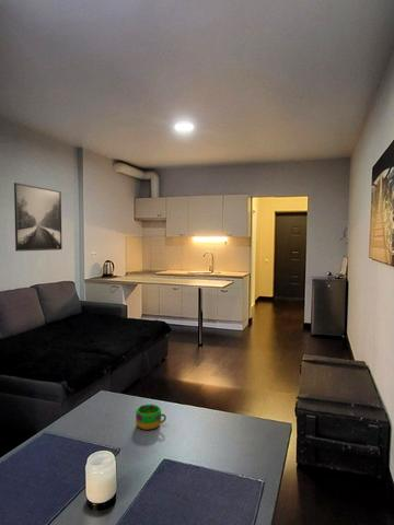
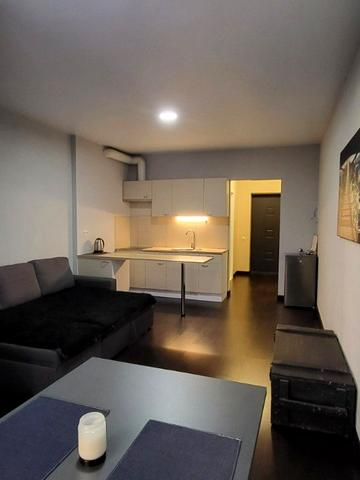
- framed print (39, 219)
- mug (151, 417)
